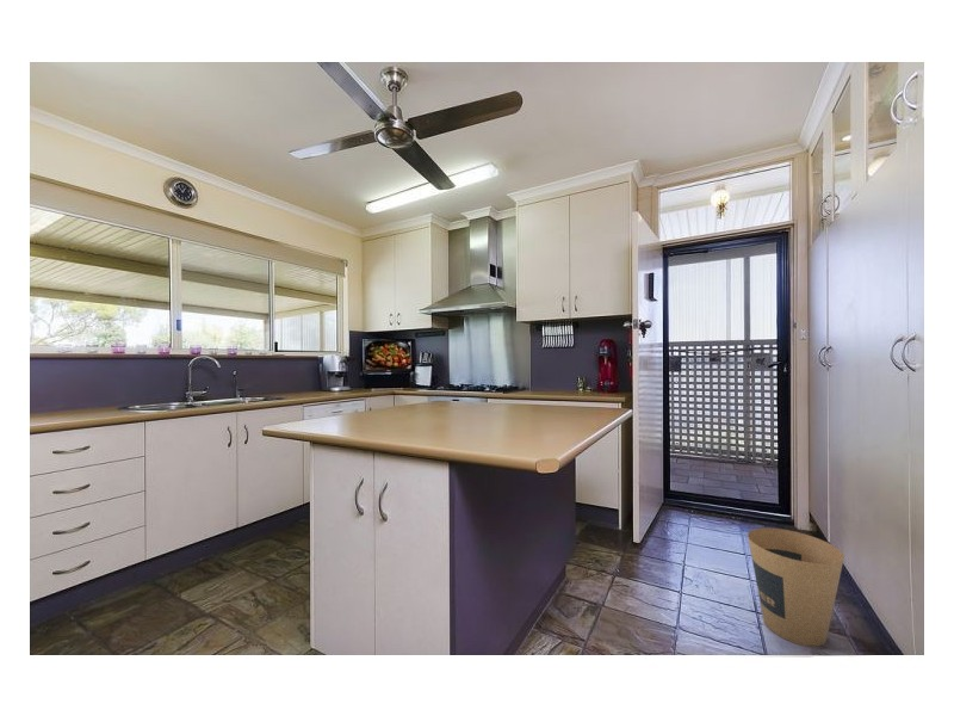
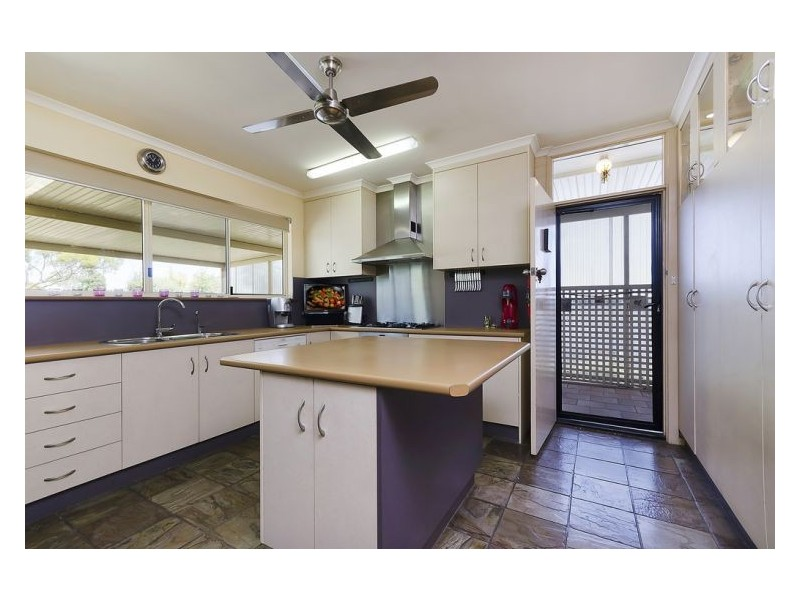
- trash can (793, 586)
